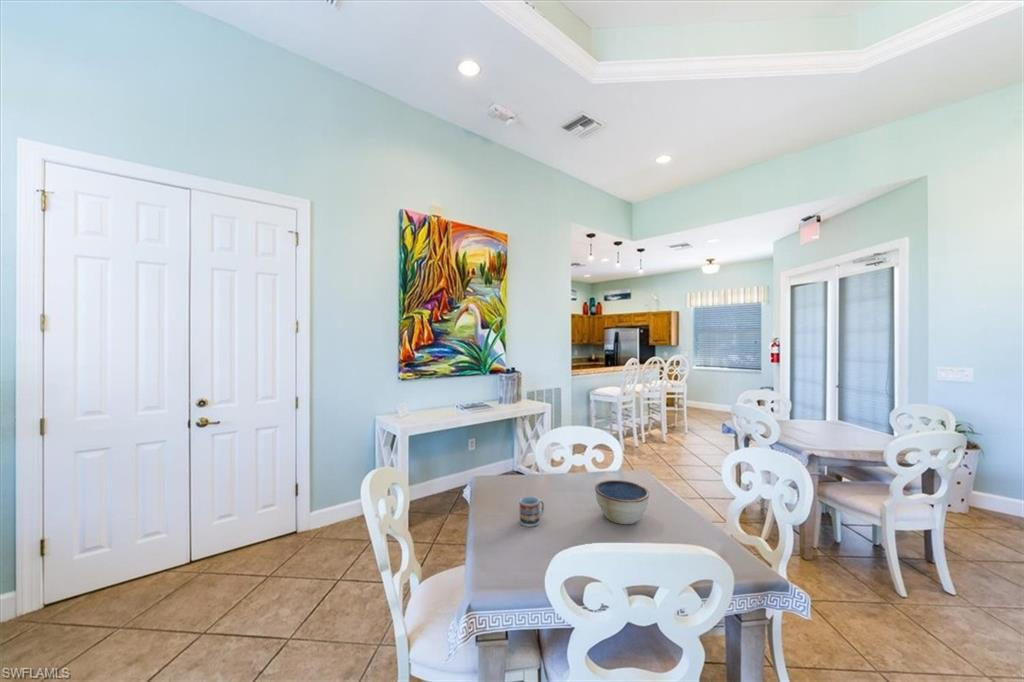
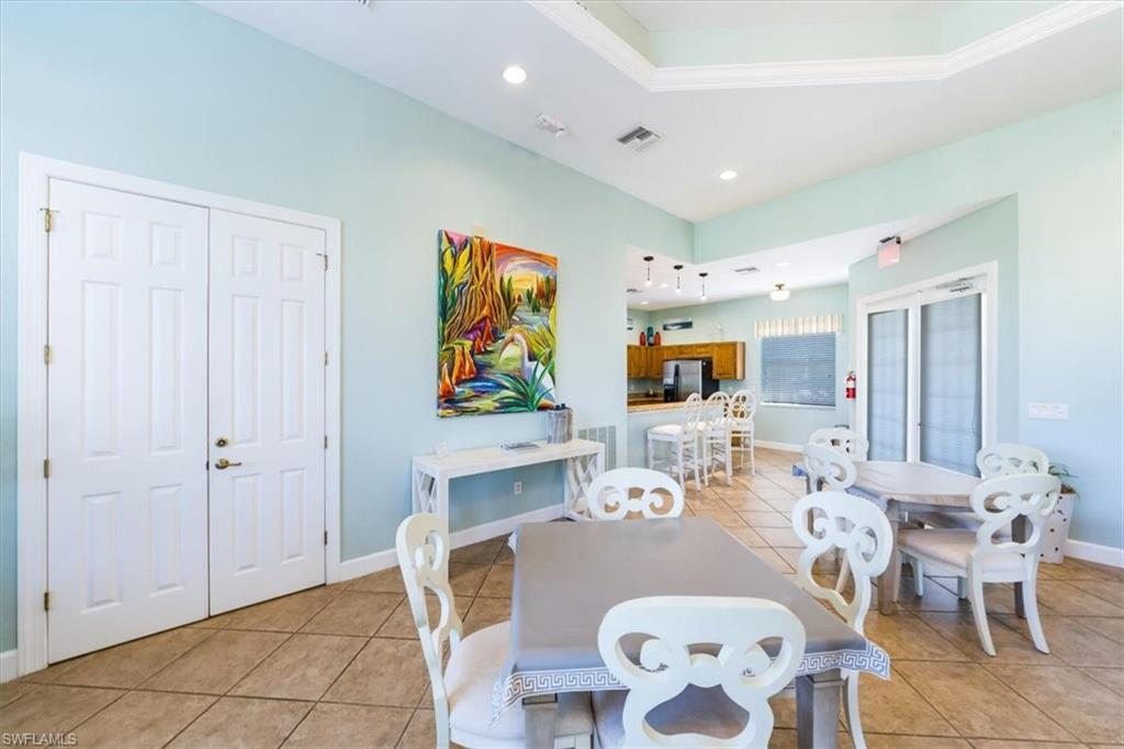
- cup (532, 510)
- bowl (621, 503)
